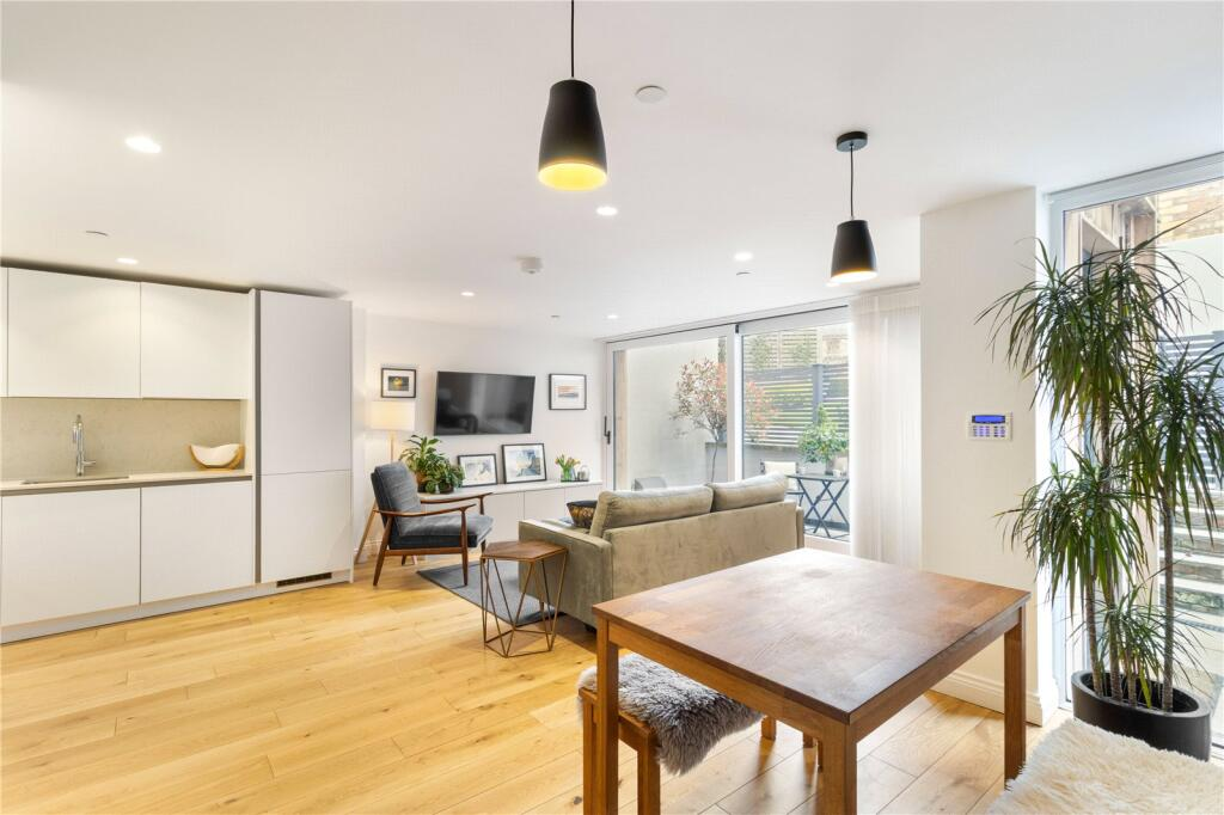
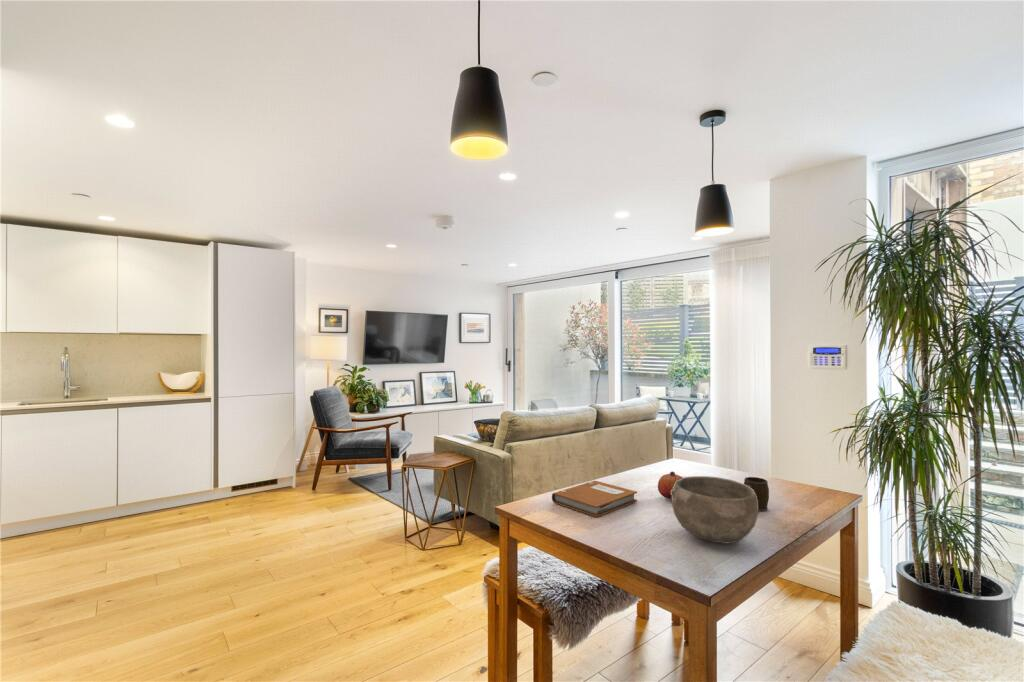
+ mug (755, 493)
+ notebook (595, 496)
+ bowl (712, 511)
+ fruit (672, 485)
